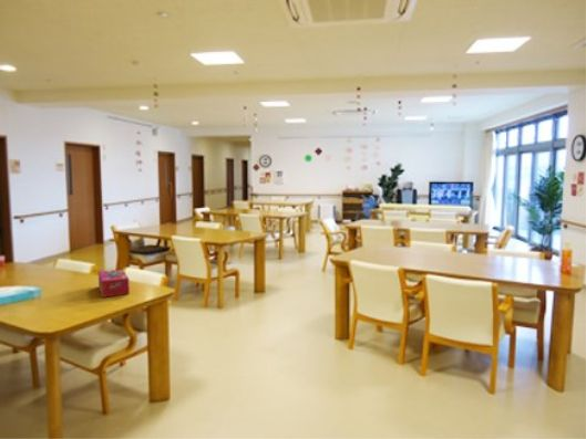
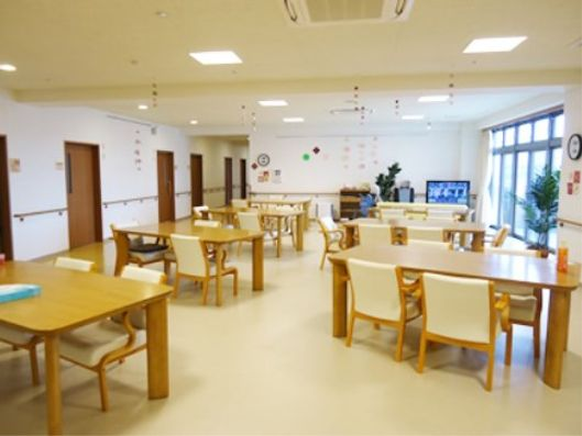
- tissue box (113, 282)
